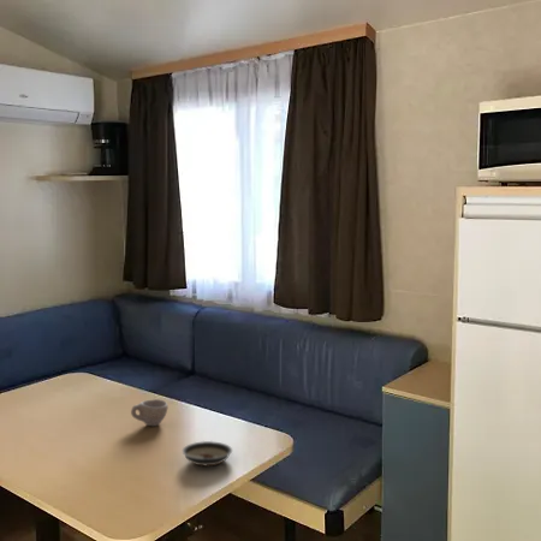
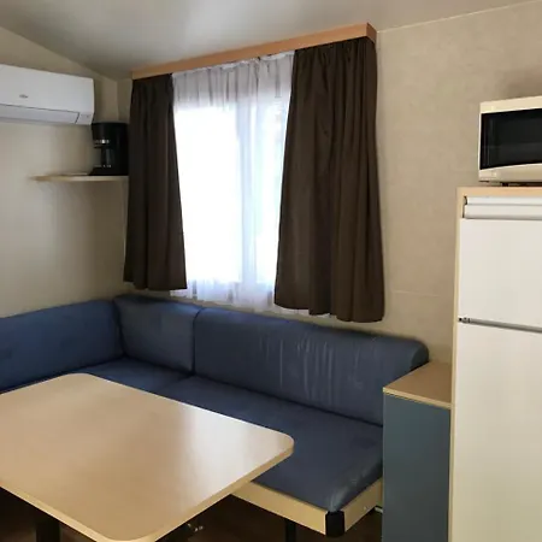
- saucer (207, 456)
- cup (149, 414)
